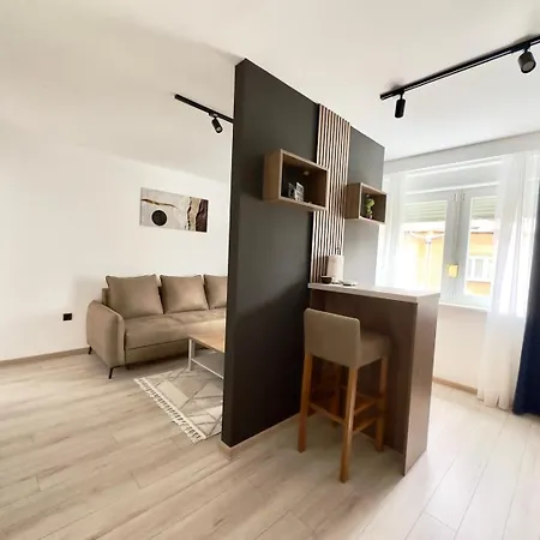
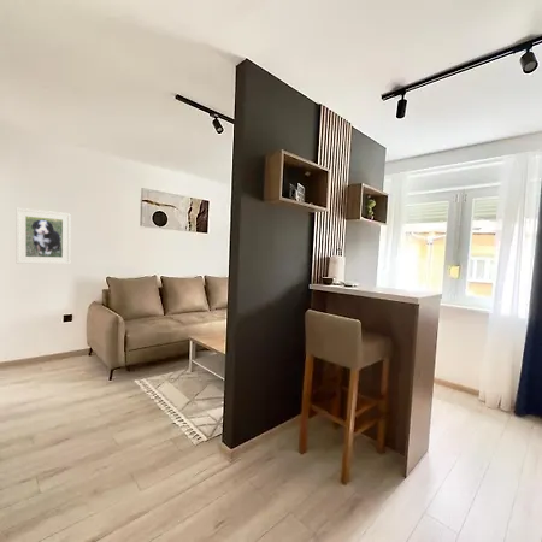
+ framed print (45, 237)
